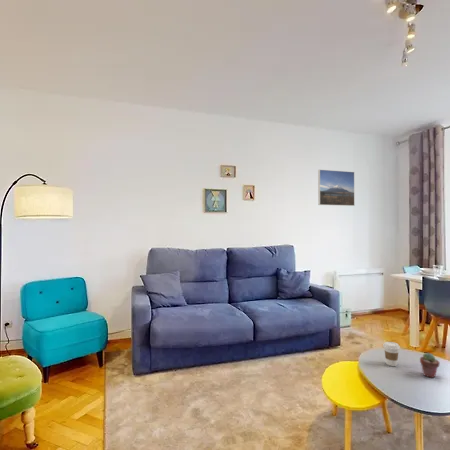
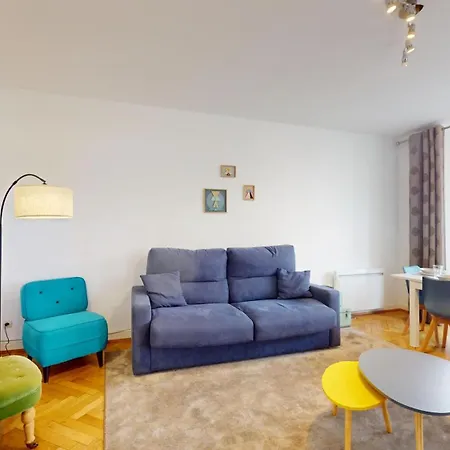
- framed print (336, 188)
- coffee cup (391, 353)
- potted succulent (429, 364)
